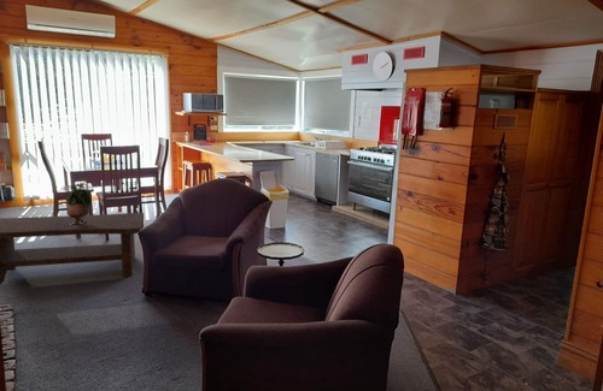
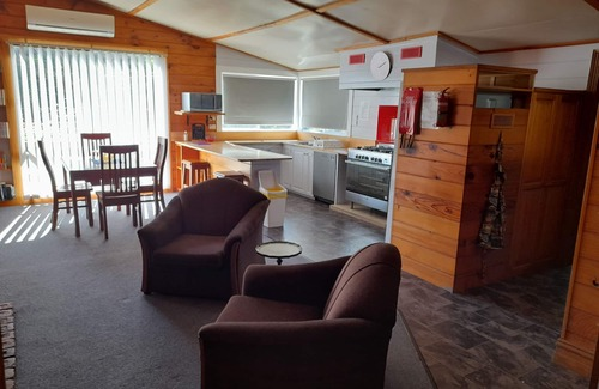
- potted plant (80, 202)
- coffee table (68, 247)
